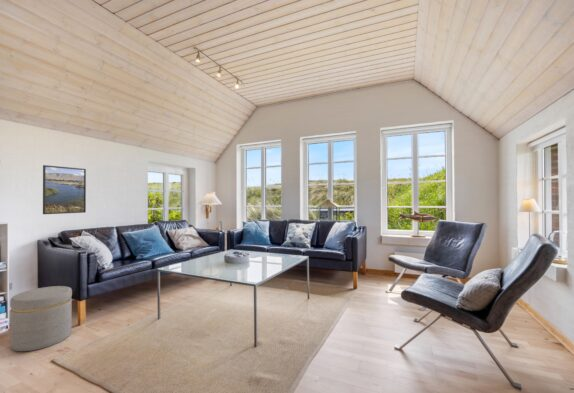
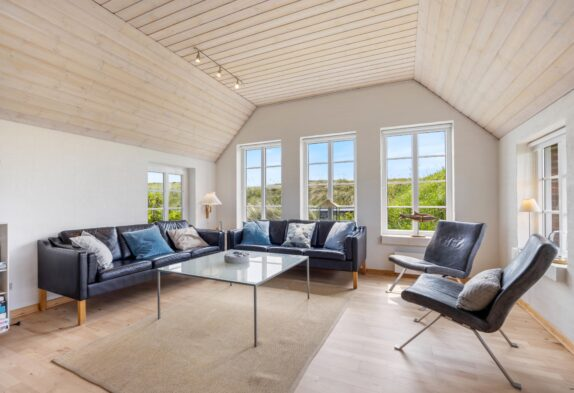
- ottoman (42, 316)
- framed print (65, 190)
